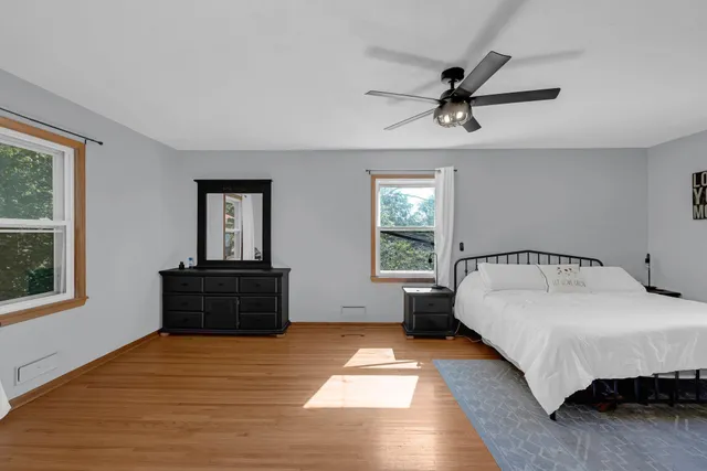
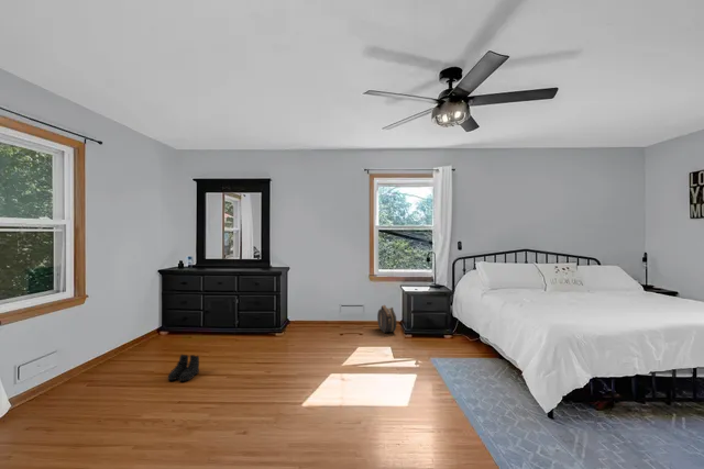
+ boots (184, 366)
+ hat box (386, 317)
